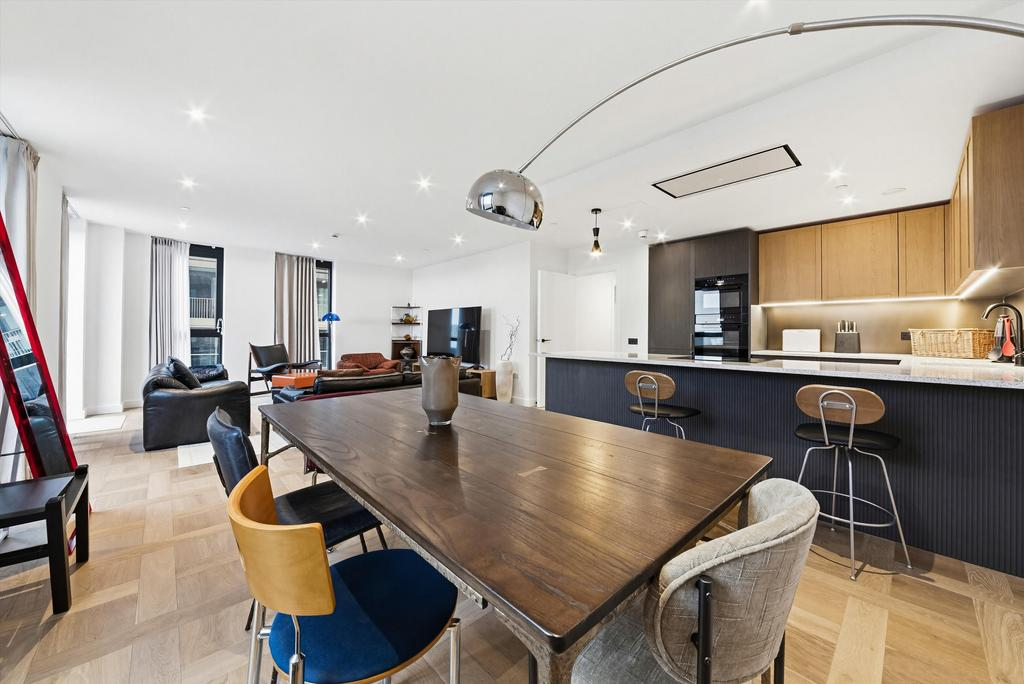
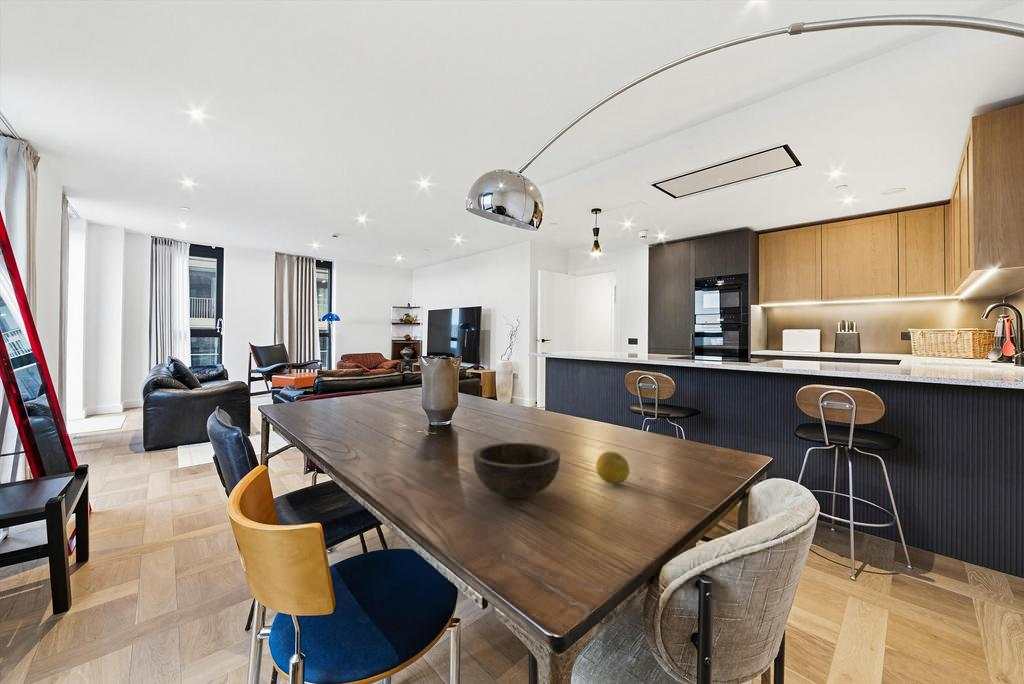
+ fruit (612, 467)
+ bowl (516, 473)
